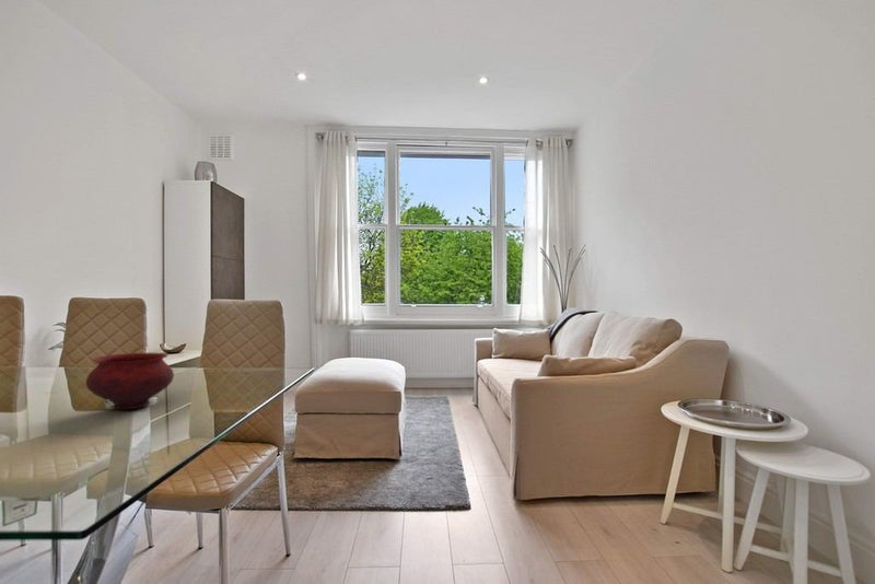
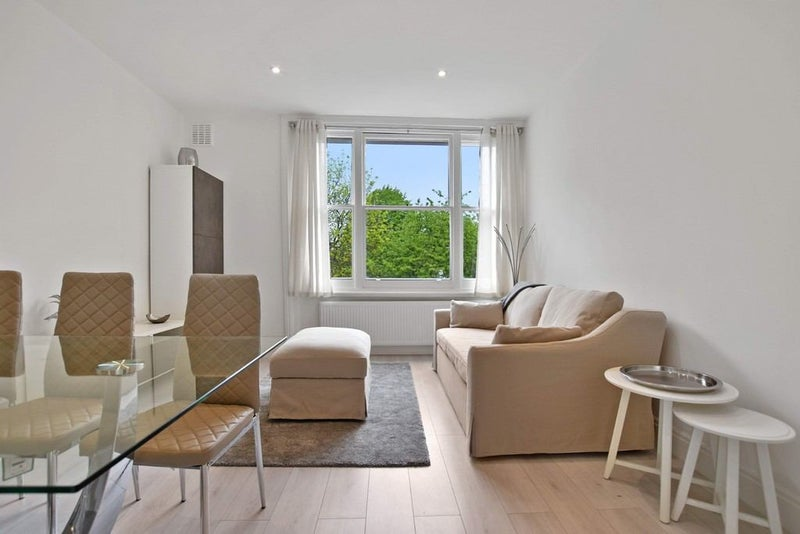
- bowl (131, 382)
